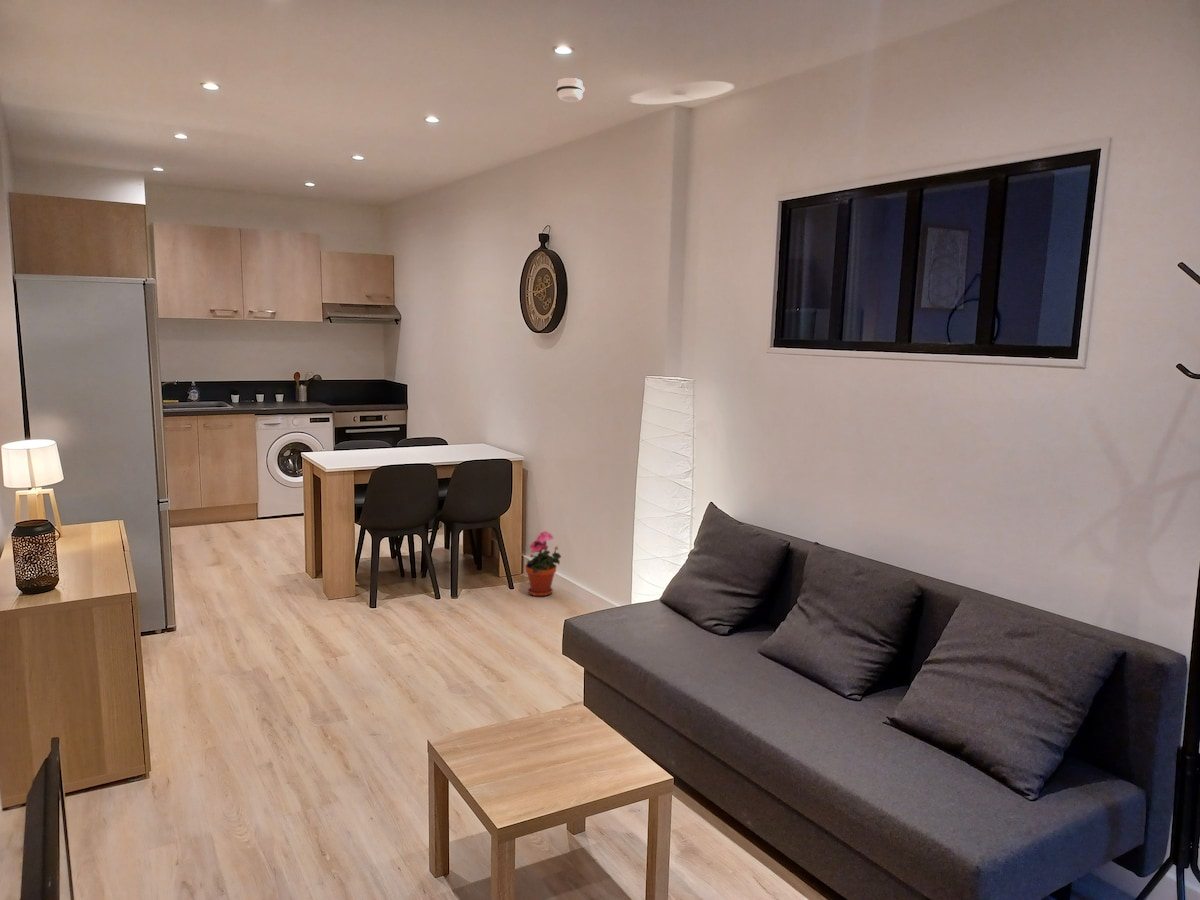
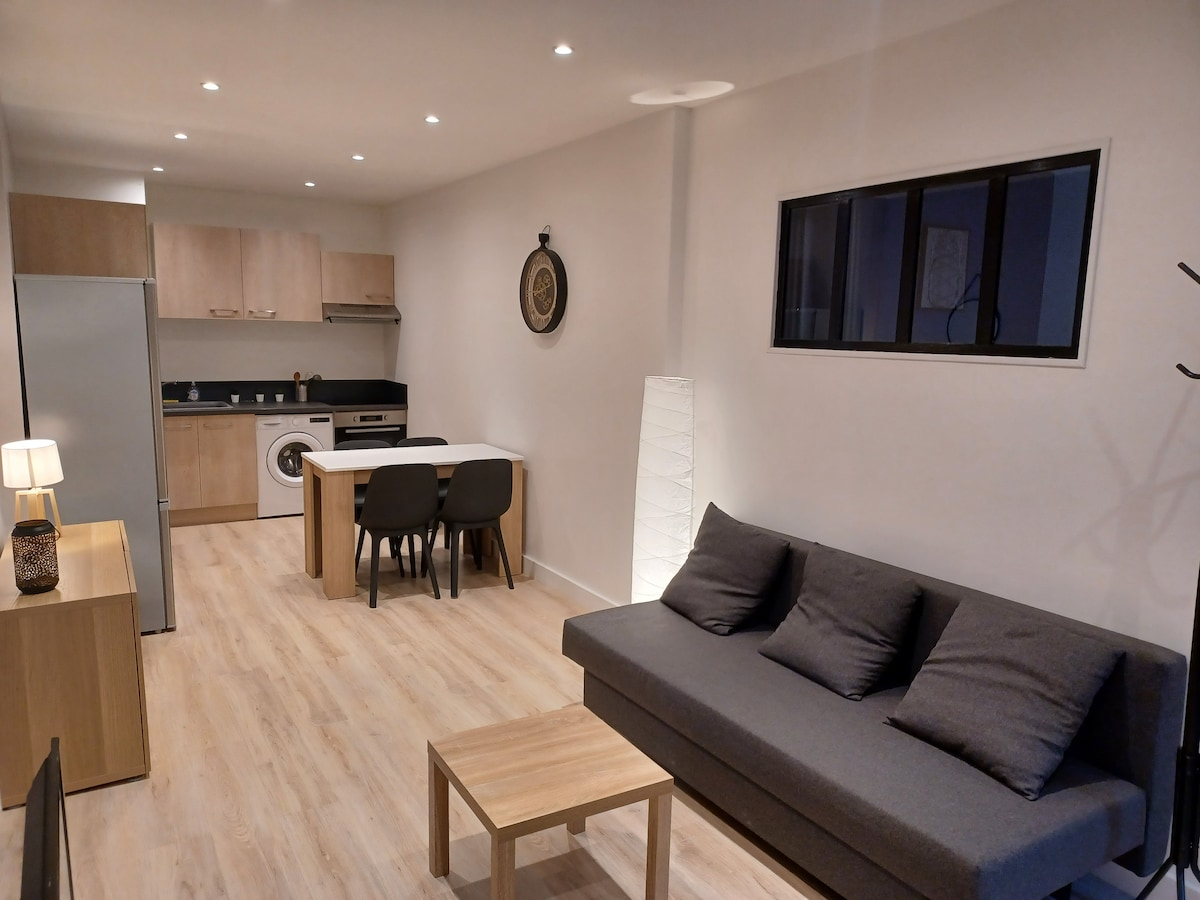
- potted plant (542, 561)
- smoke detector (570, 90)
